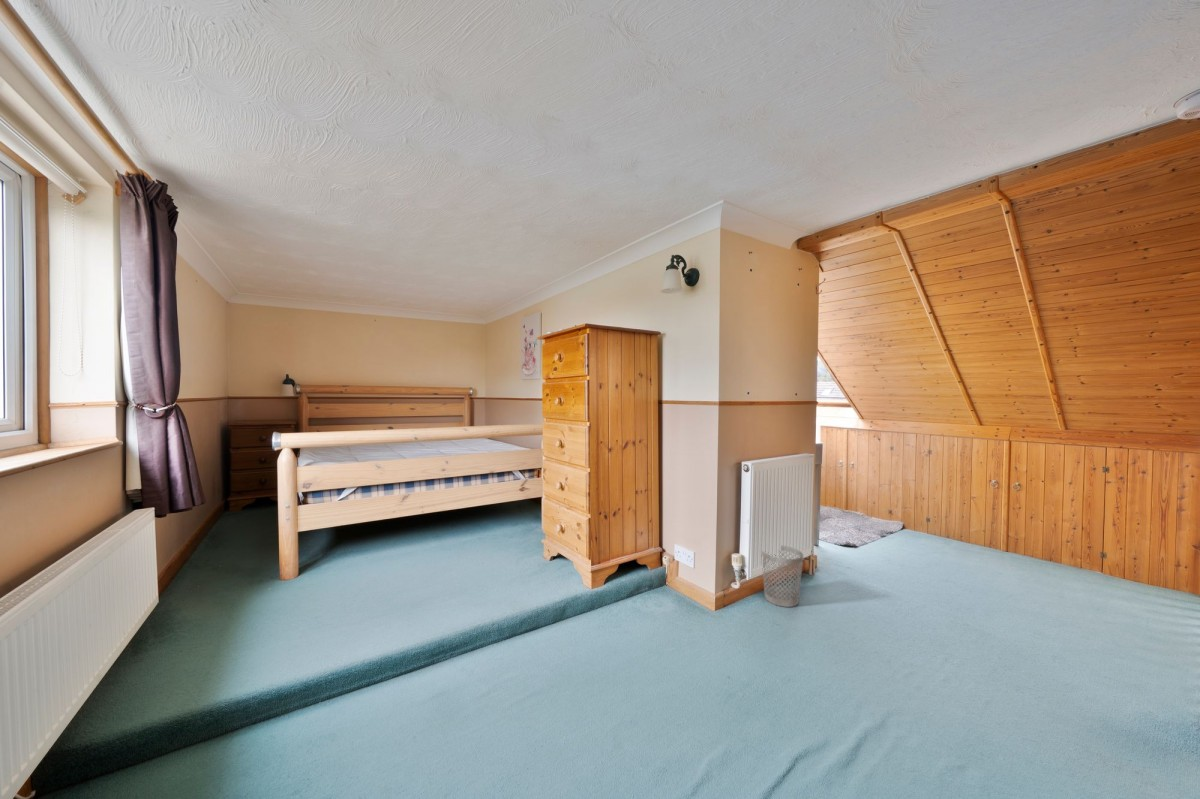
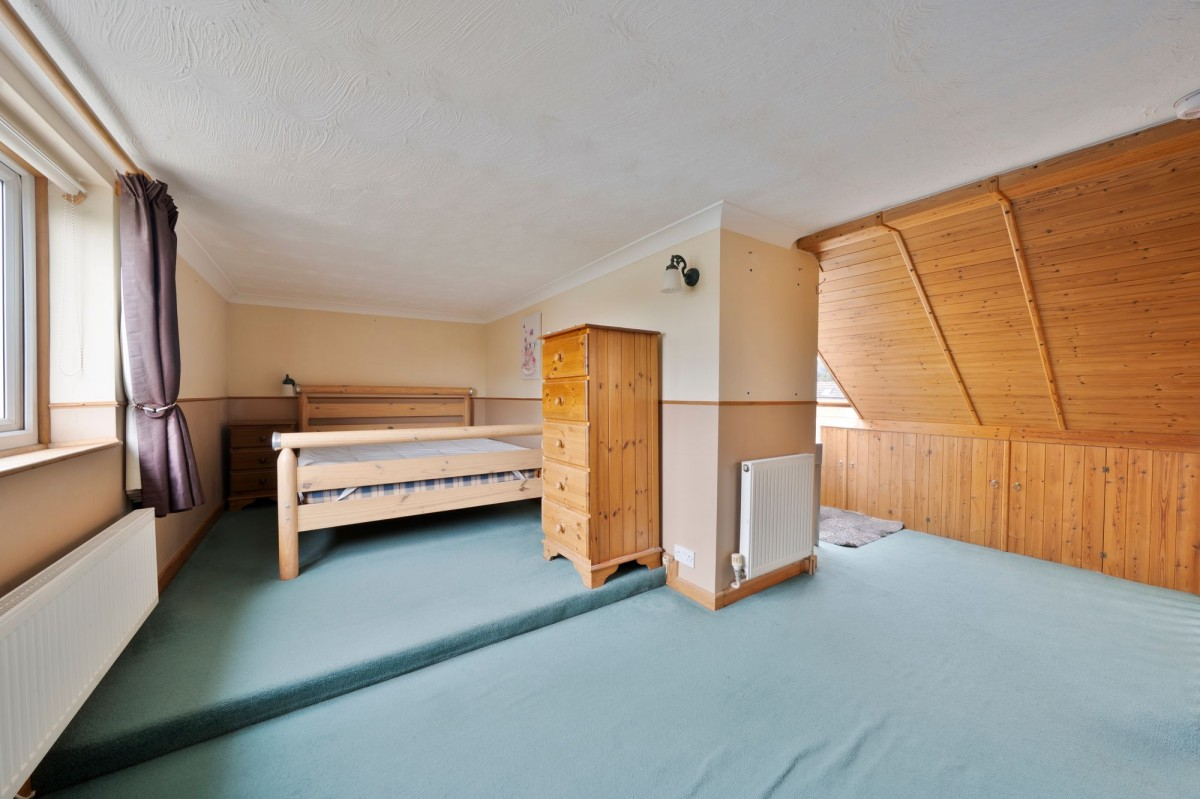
- wastebasket (781, 575)
